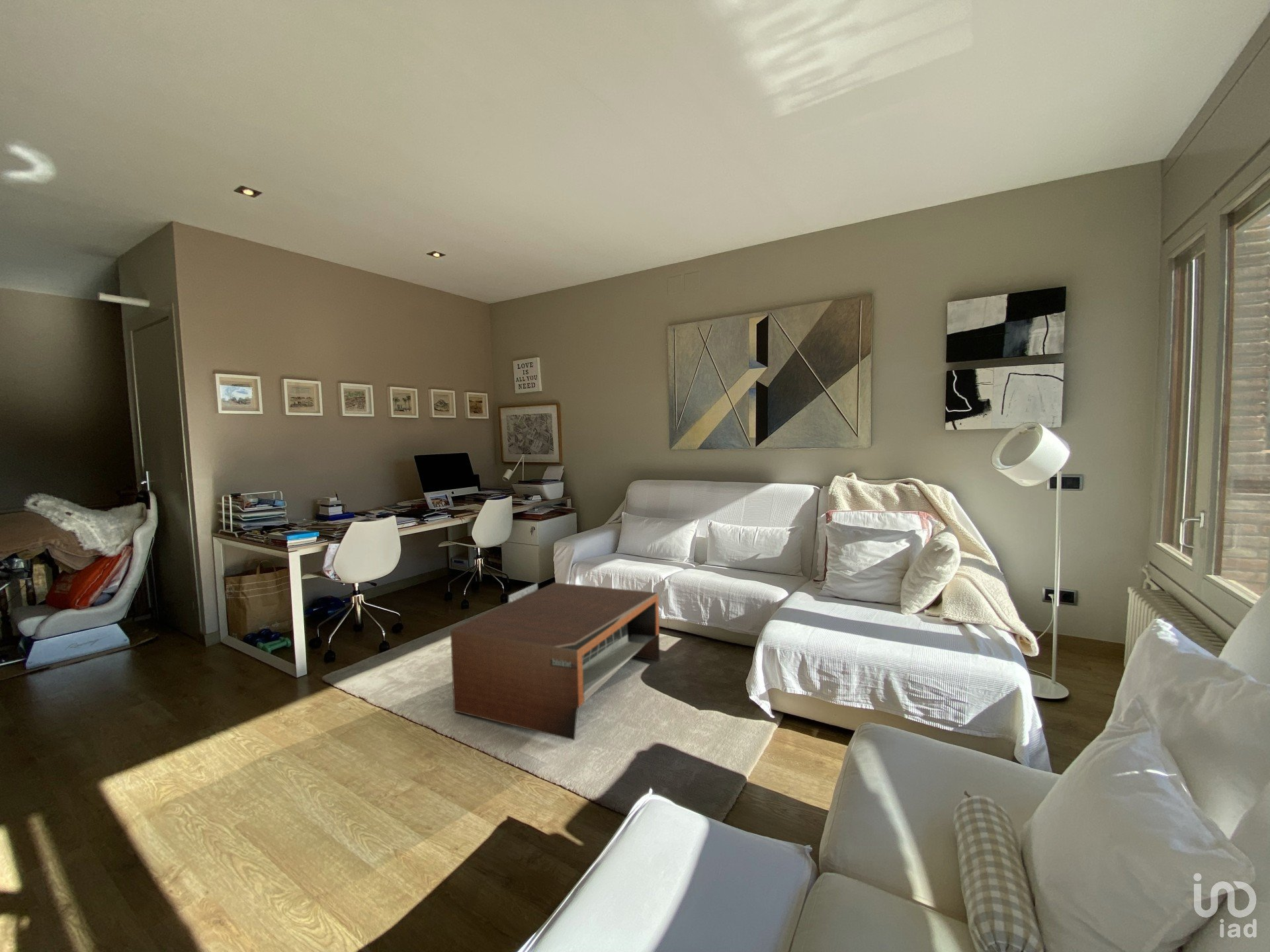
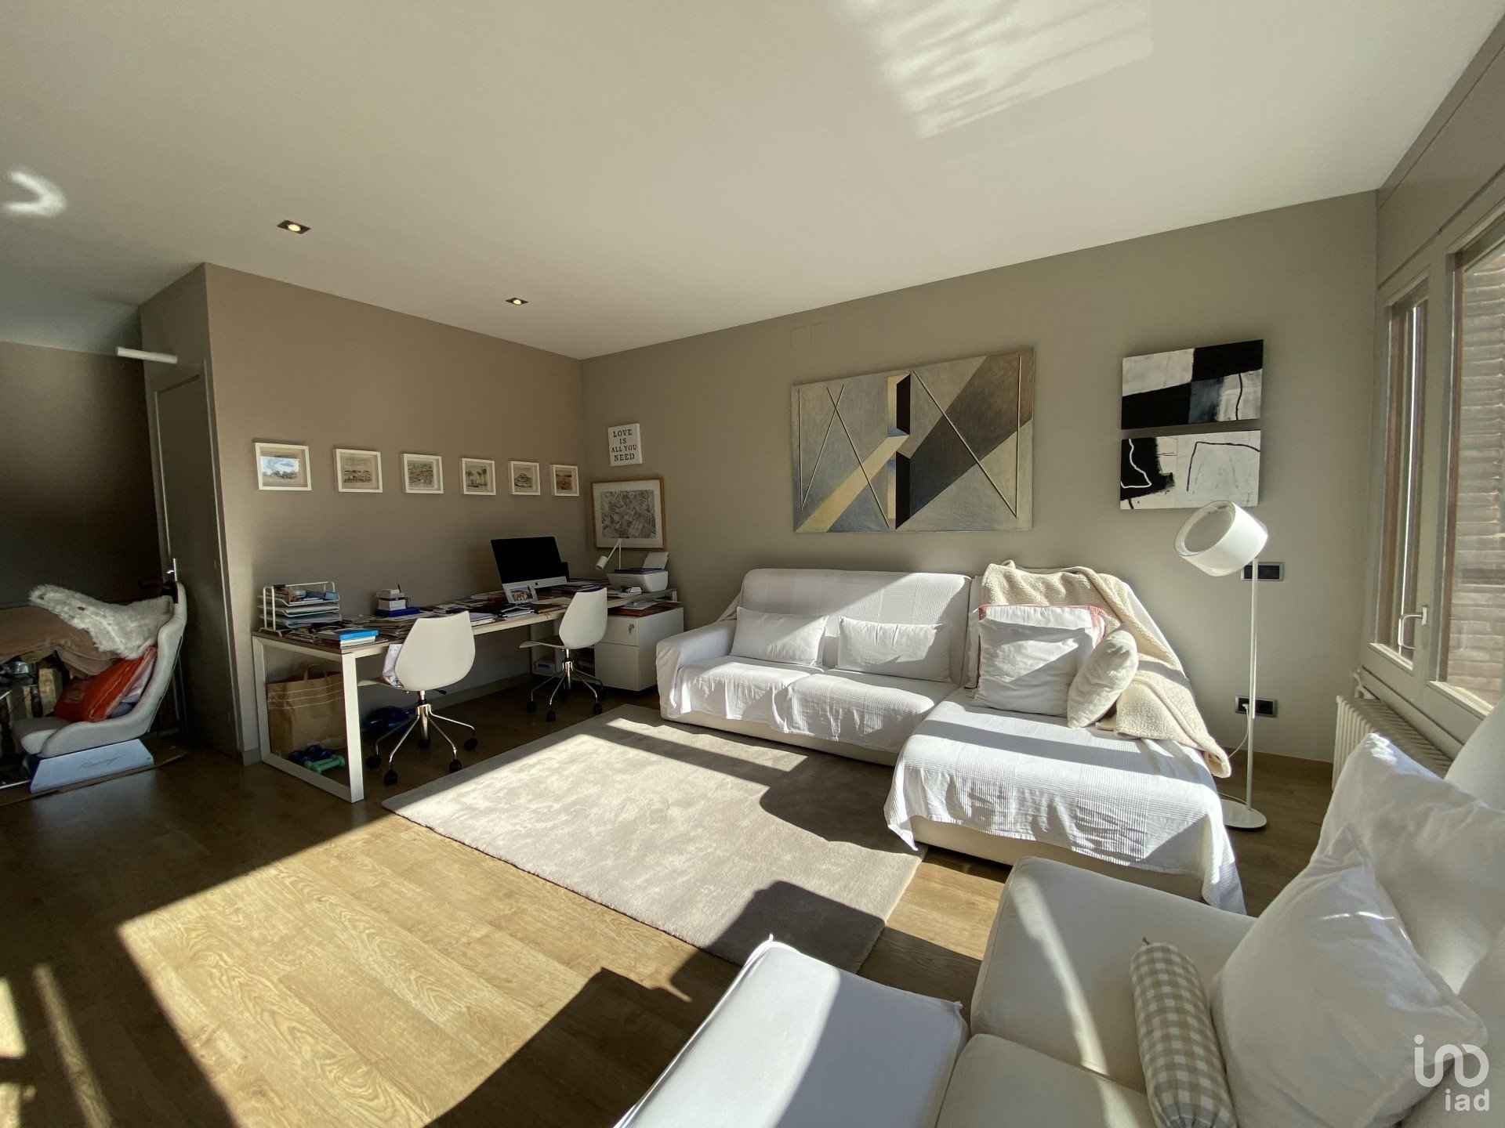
- coffee table (564, 643)
